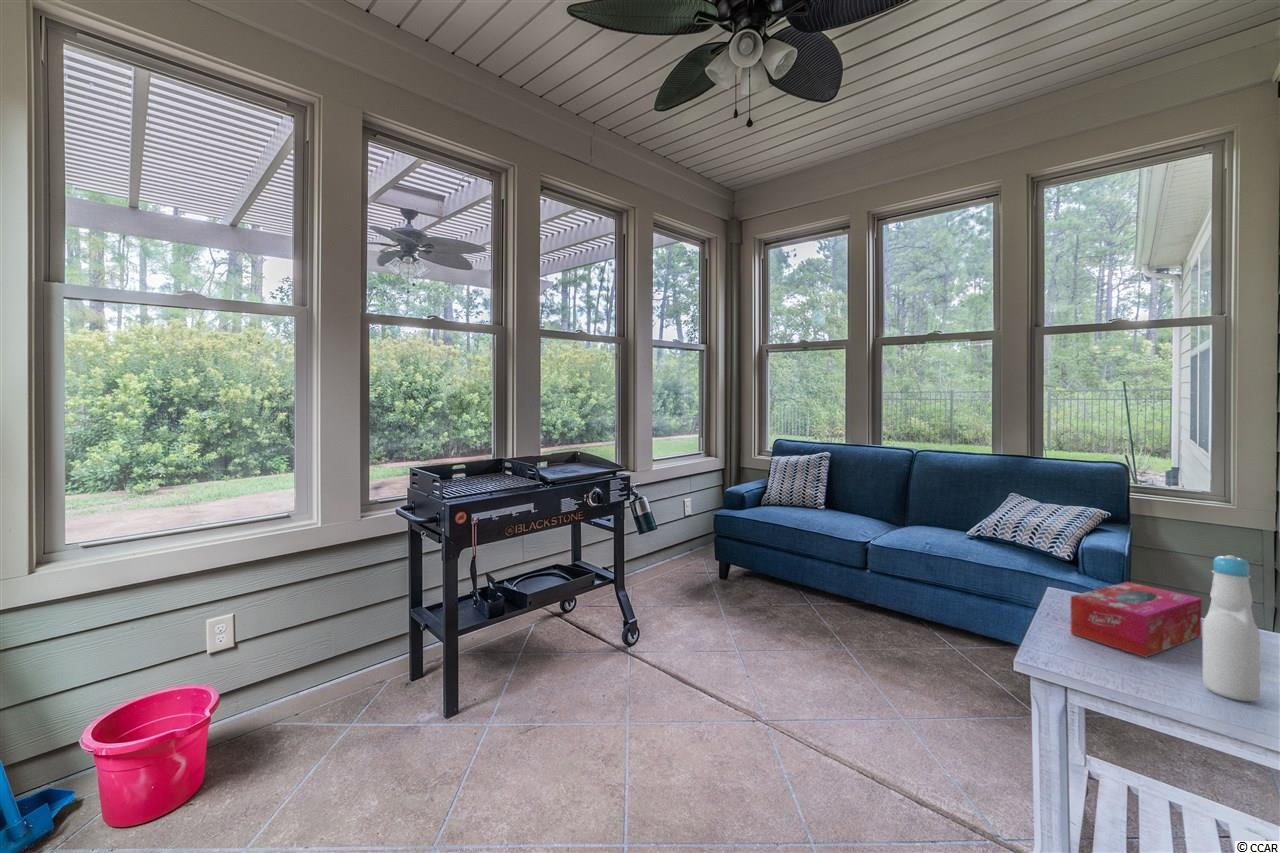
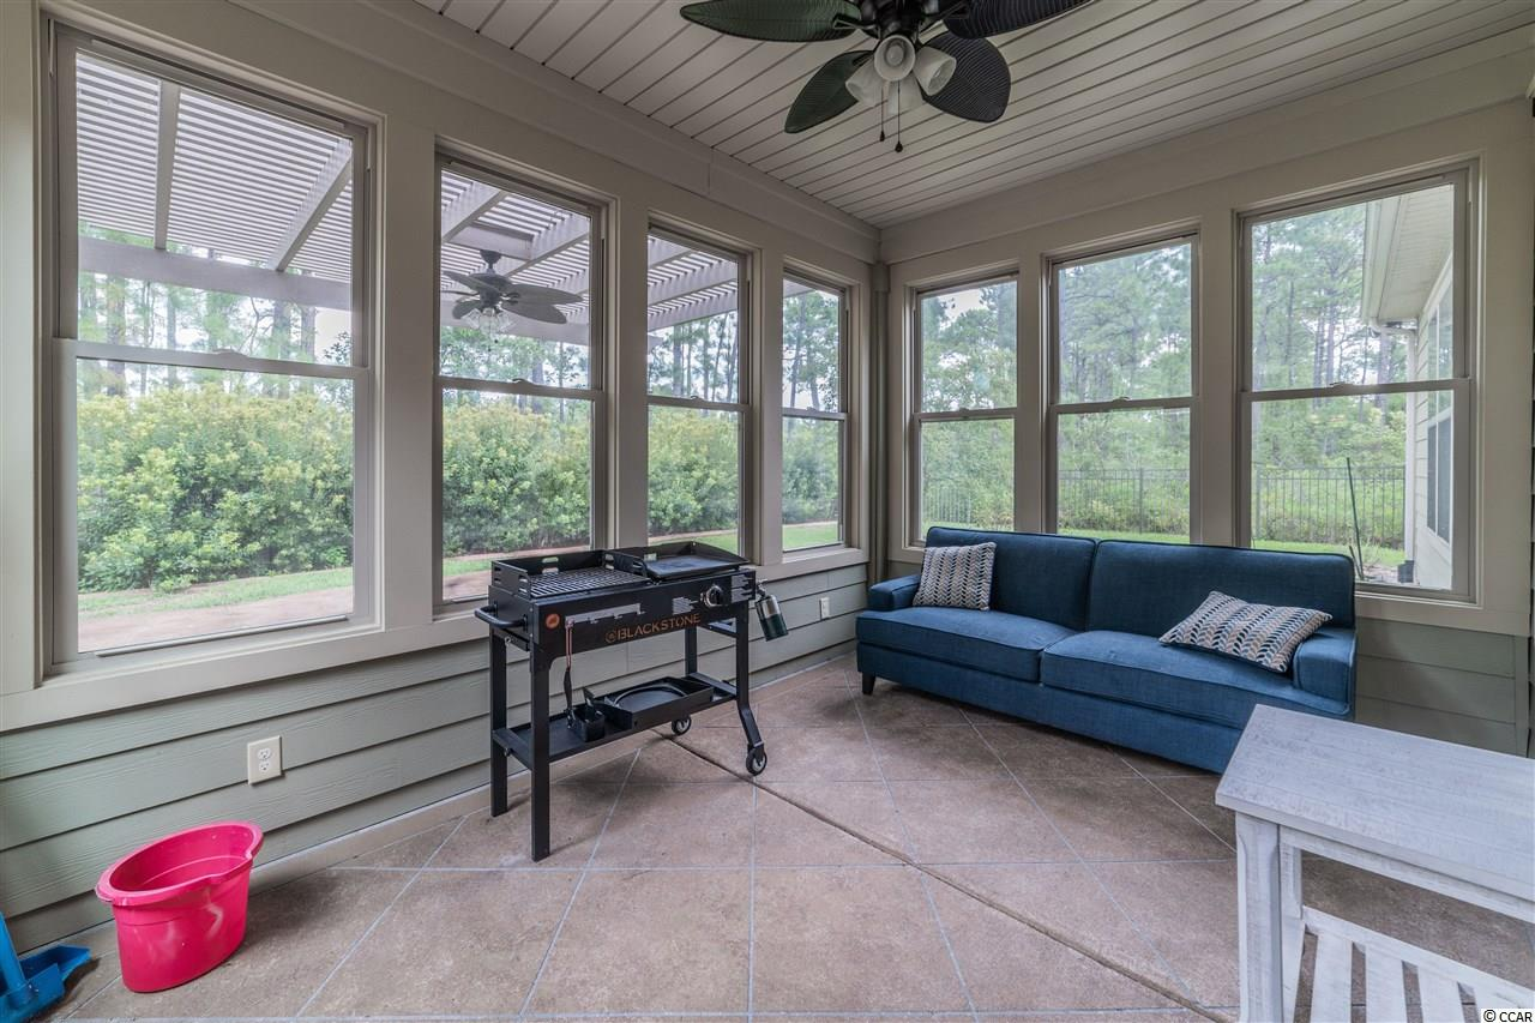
- tissue box (1135, 615)
- bottle (1230, 624)
